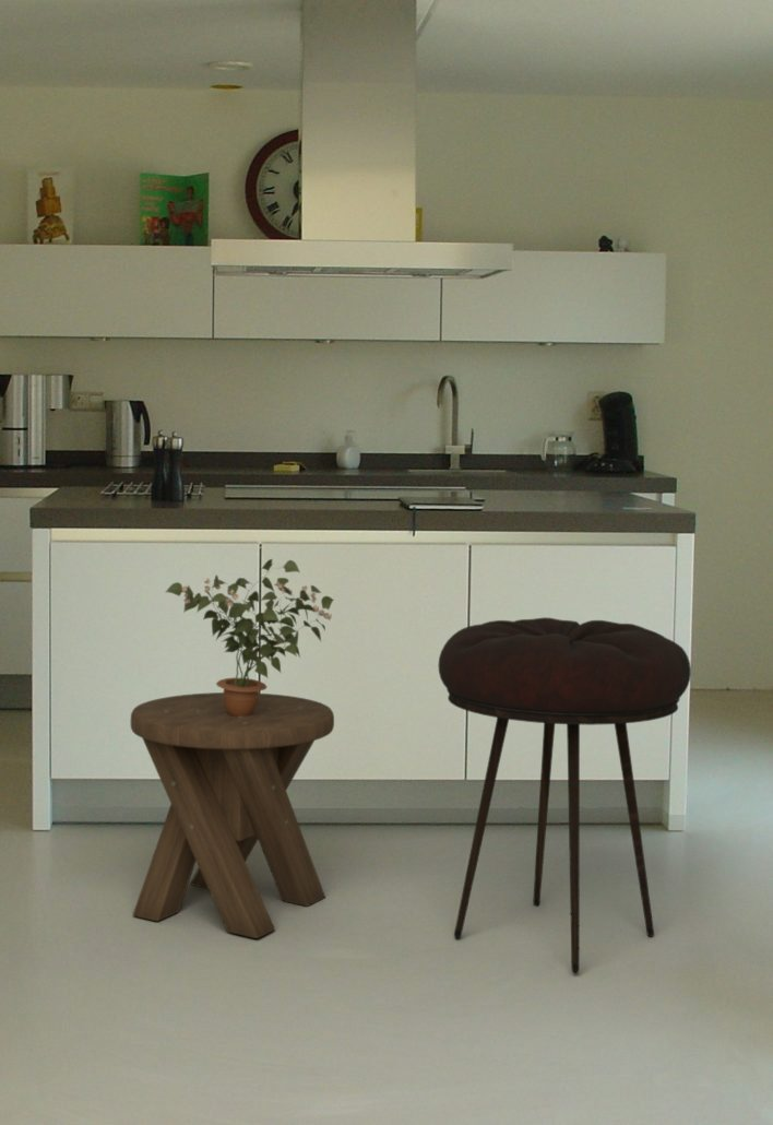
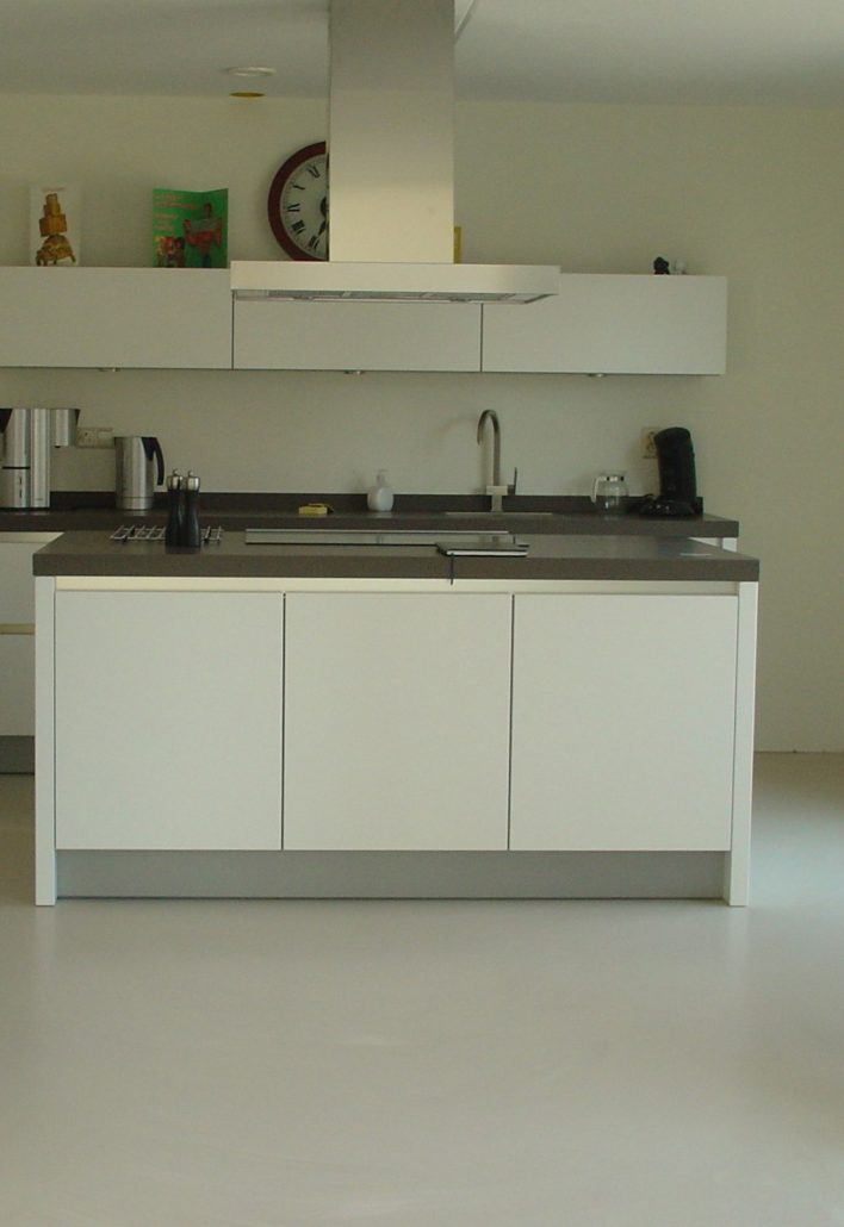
- stool (568, 783)
- potted plant (242, 635)
- music stool (231, 808)
